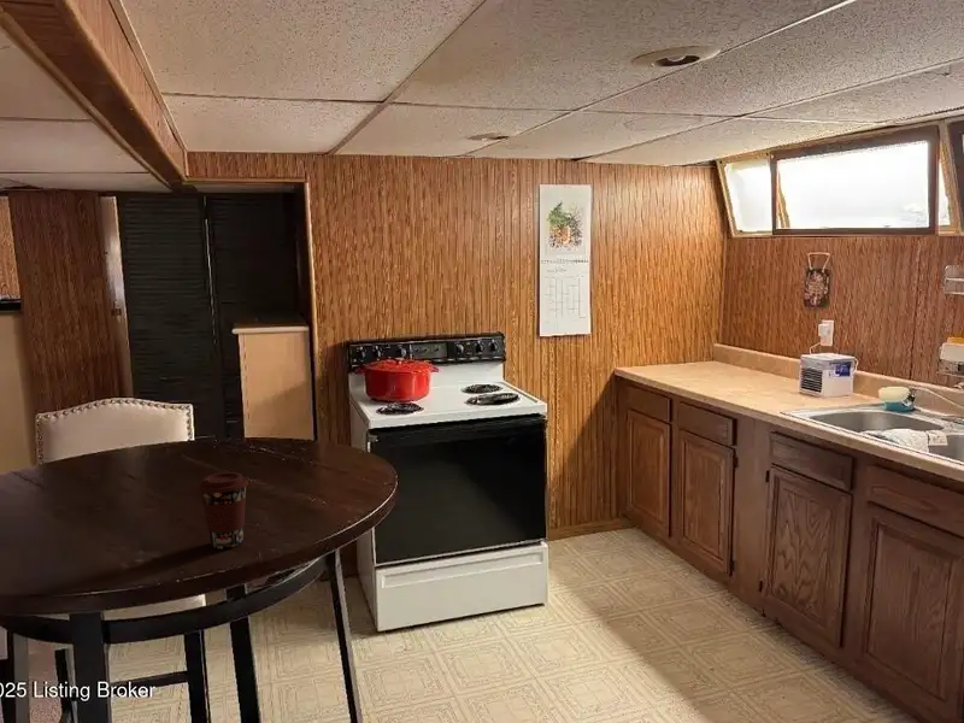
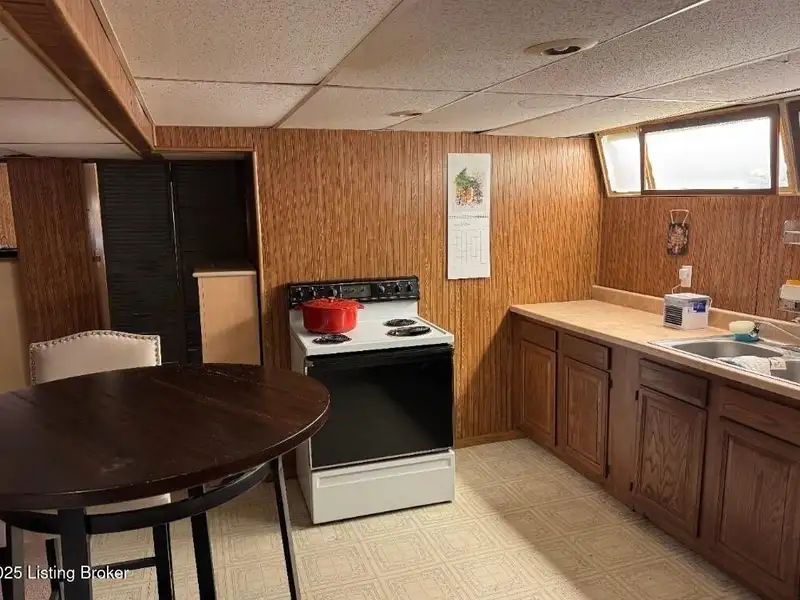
- coffee cup (224, 510)
